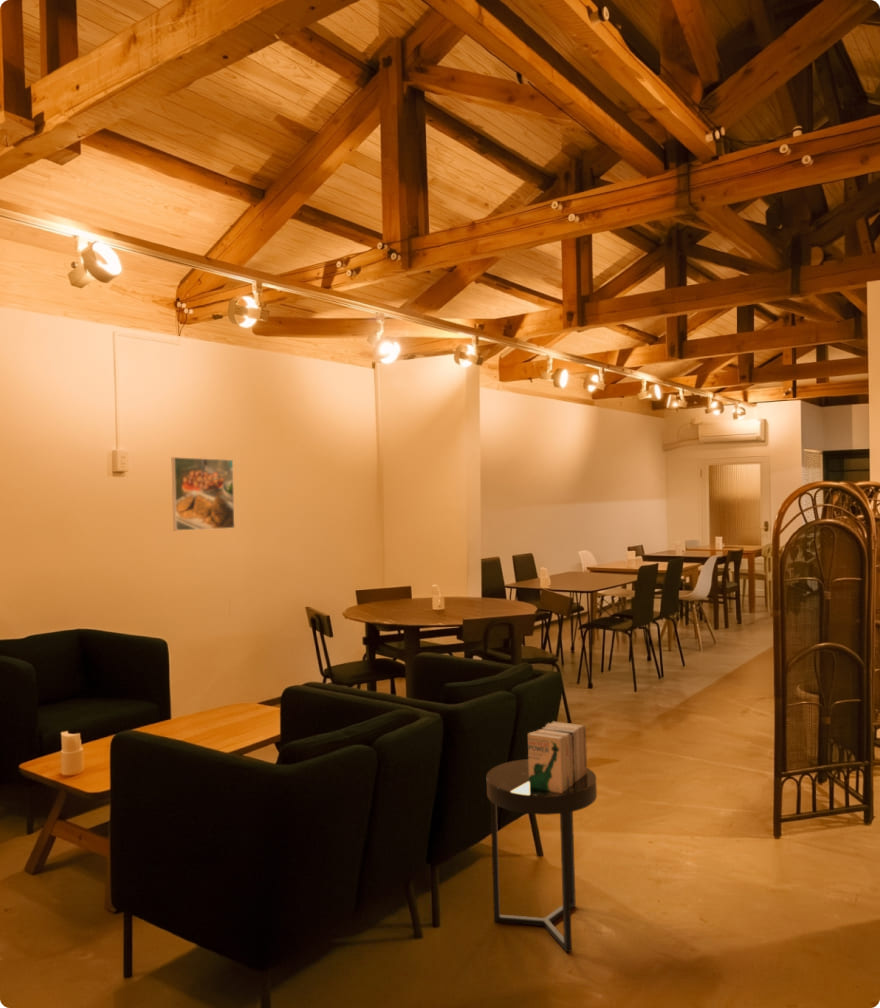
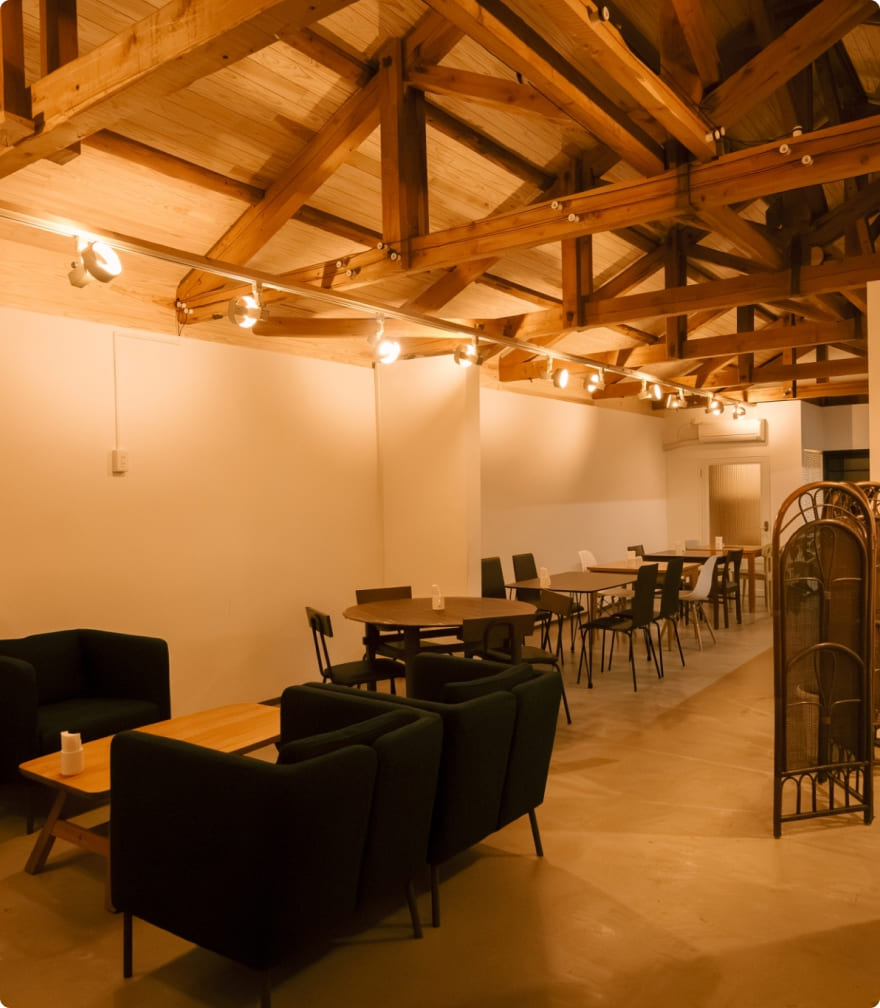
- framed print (204, 494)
- side table (561, 850)
- books (557, 753)
